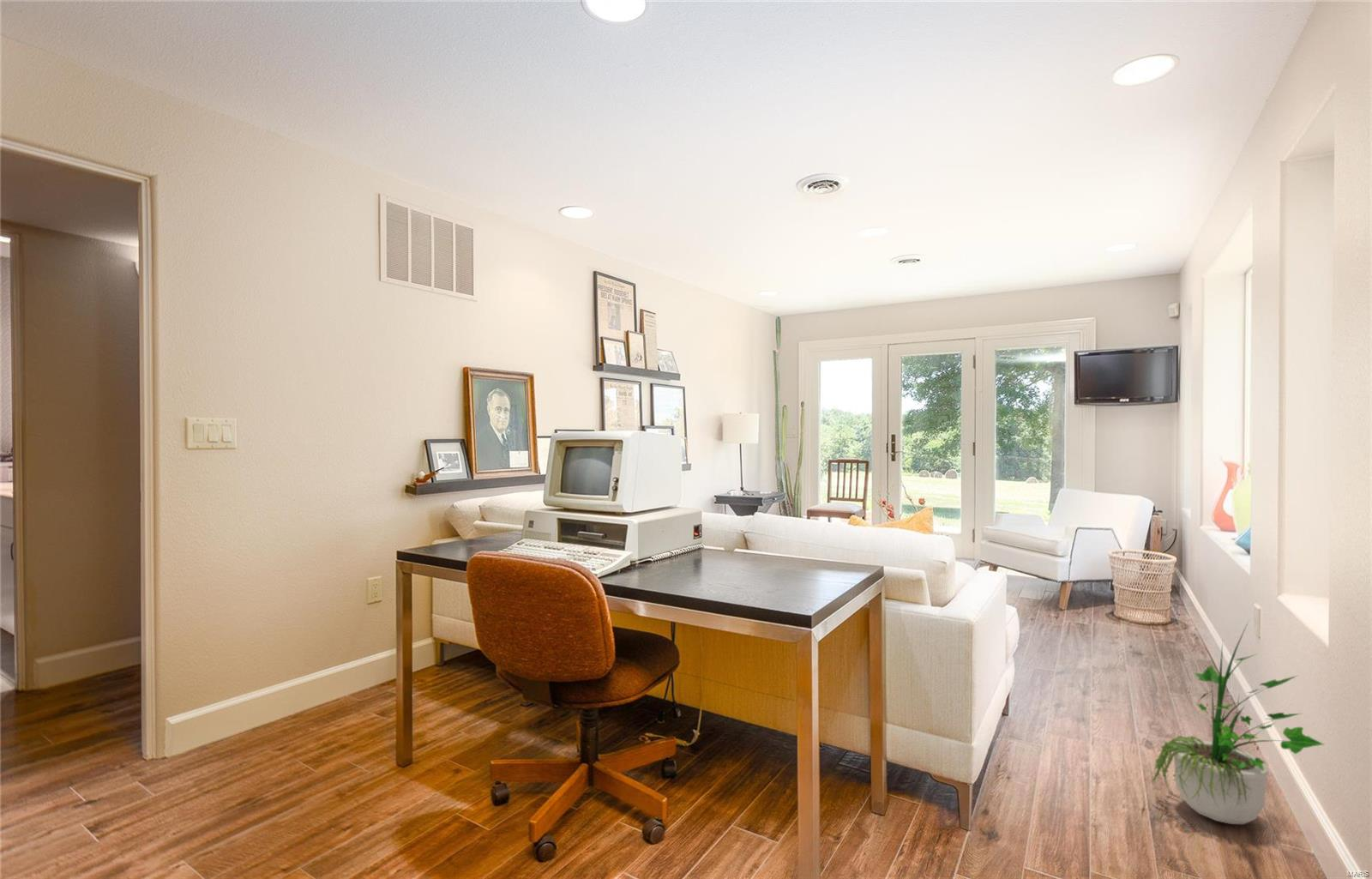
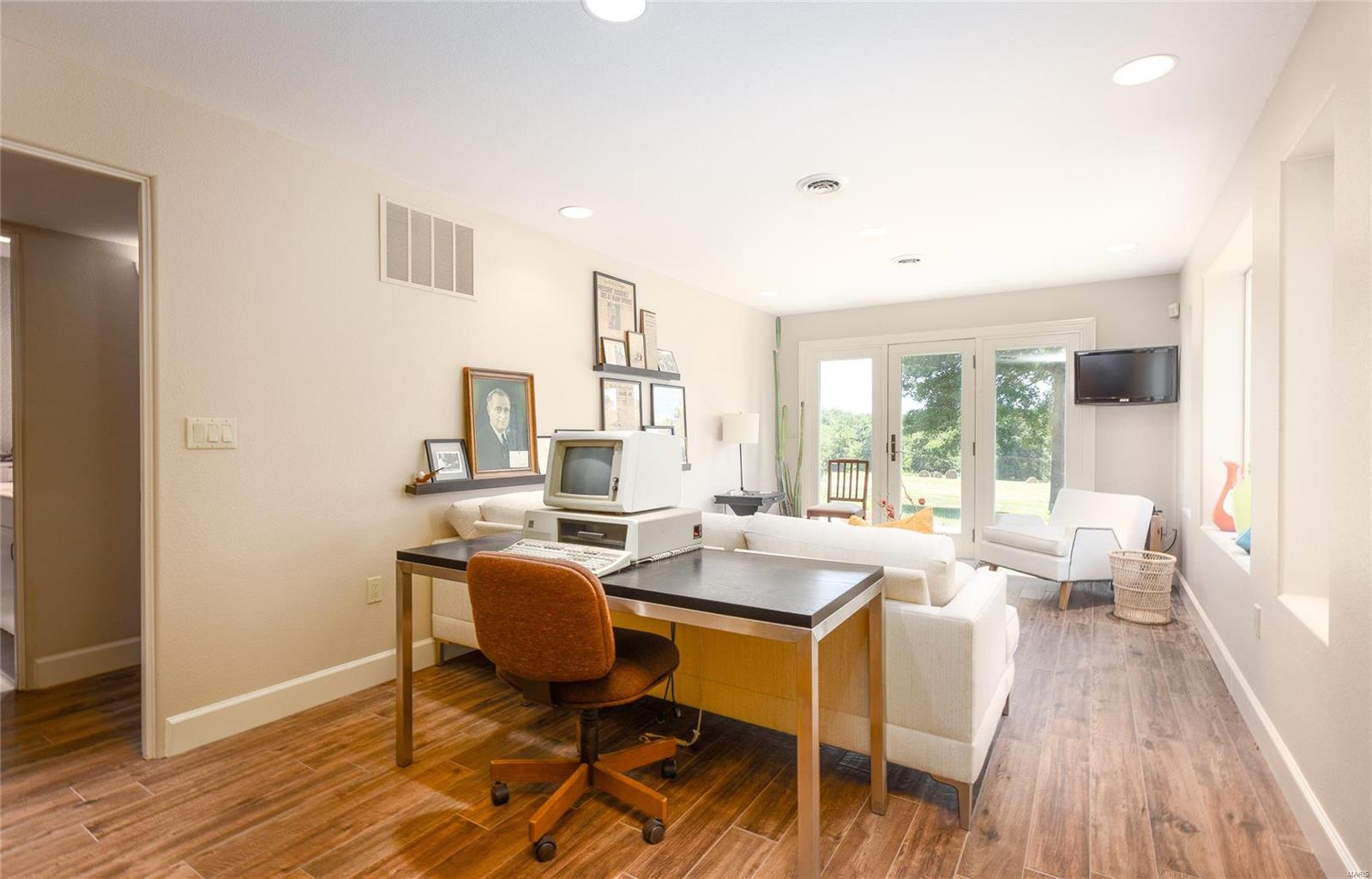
- potted plant (1228, 728)
